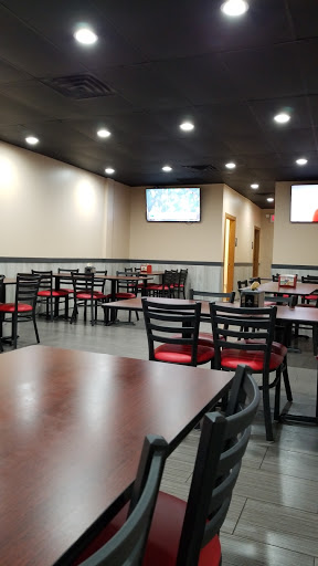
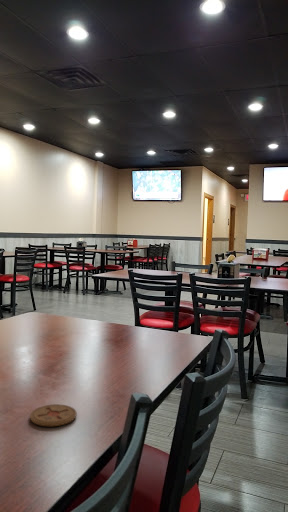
+ coaster (53, 414)
